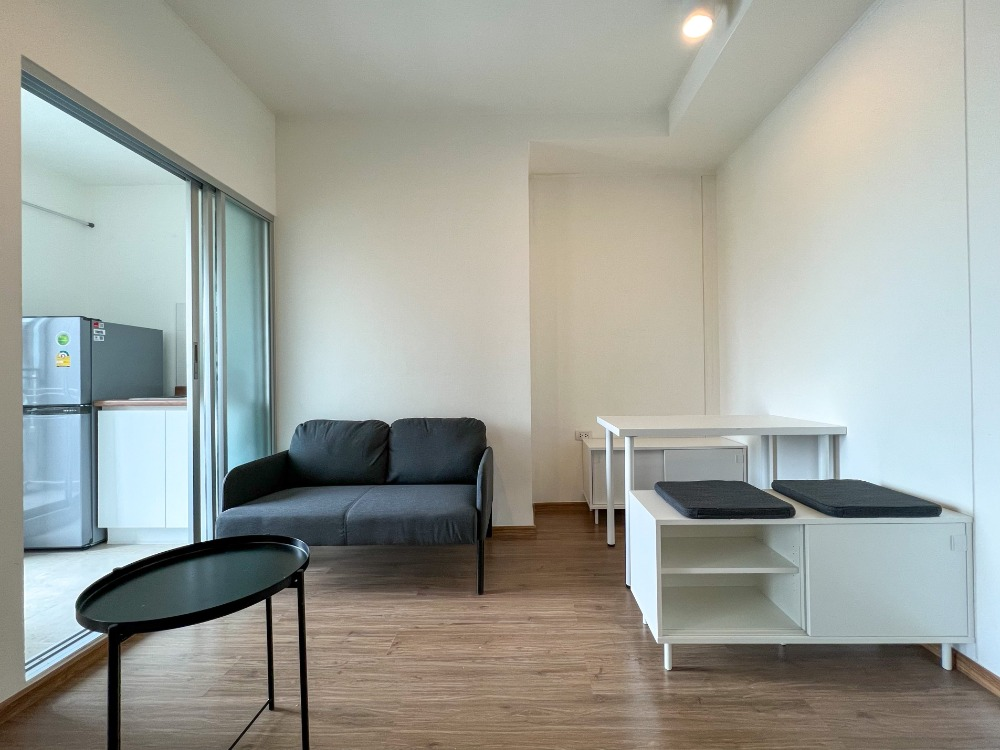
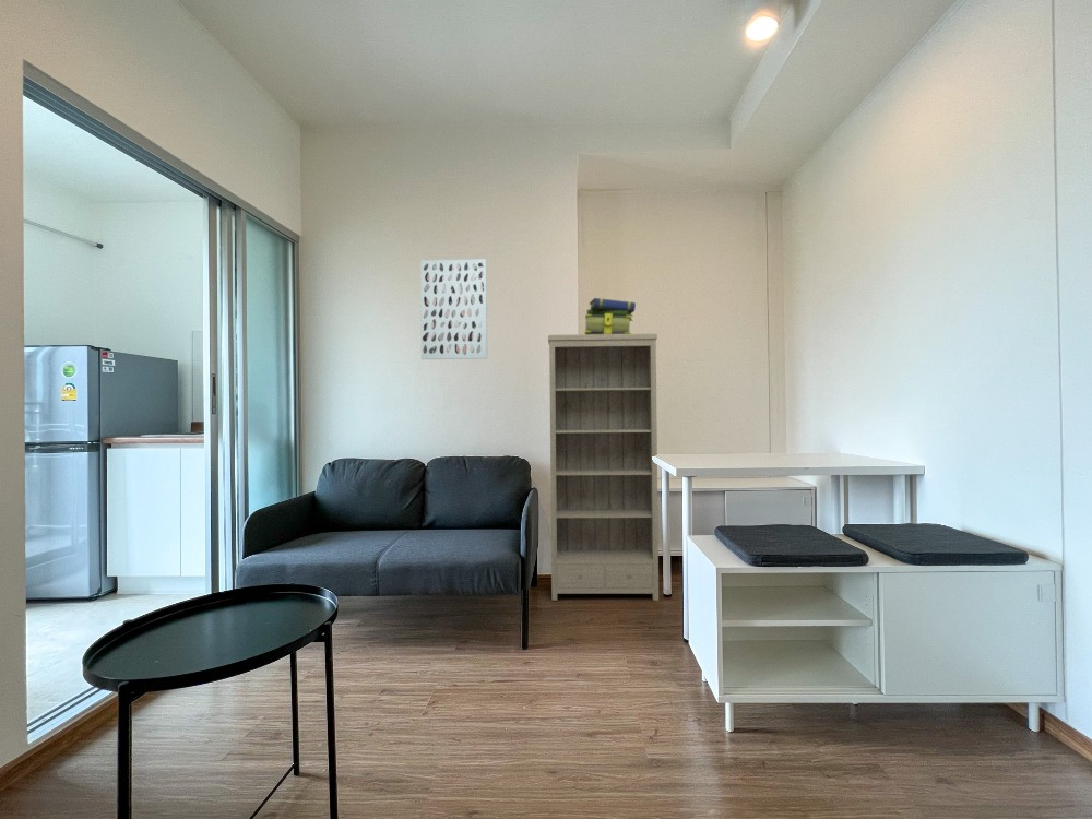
+ stack of books (609, 318)
+ bookshelf (602, 464)
+ wall art (453, 309)
